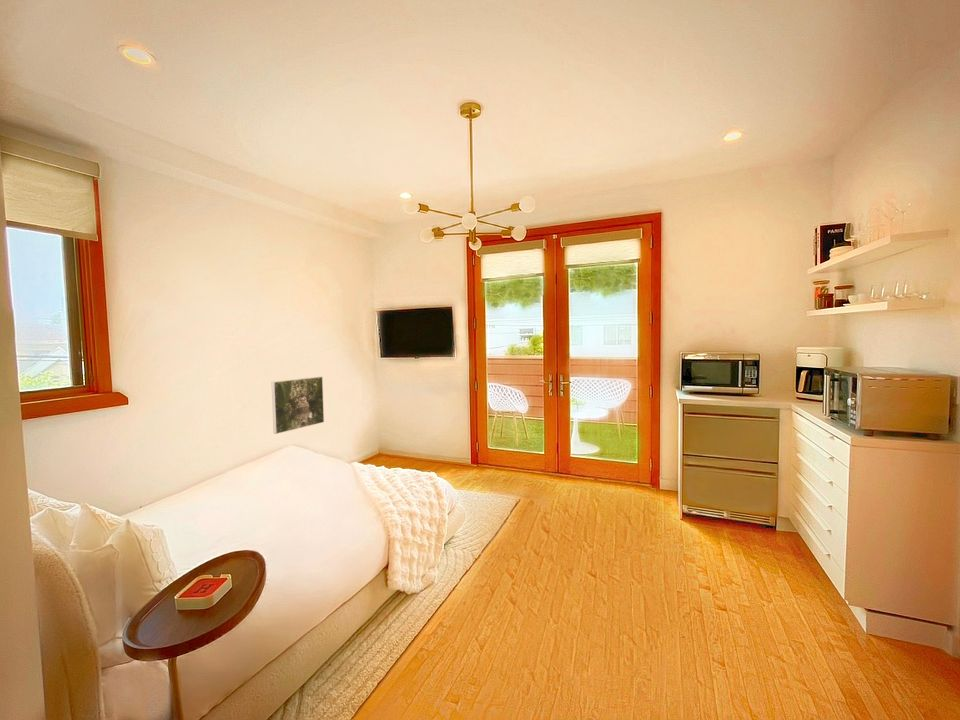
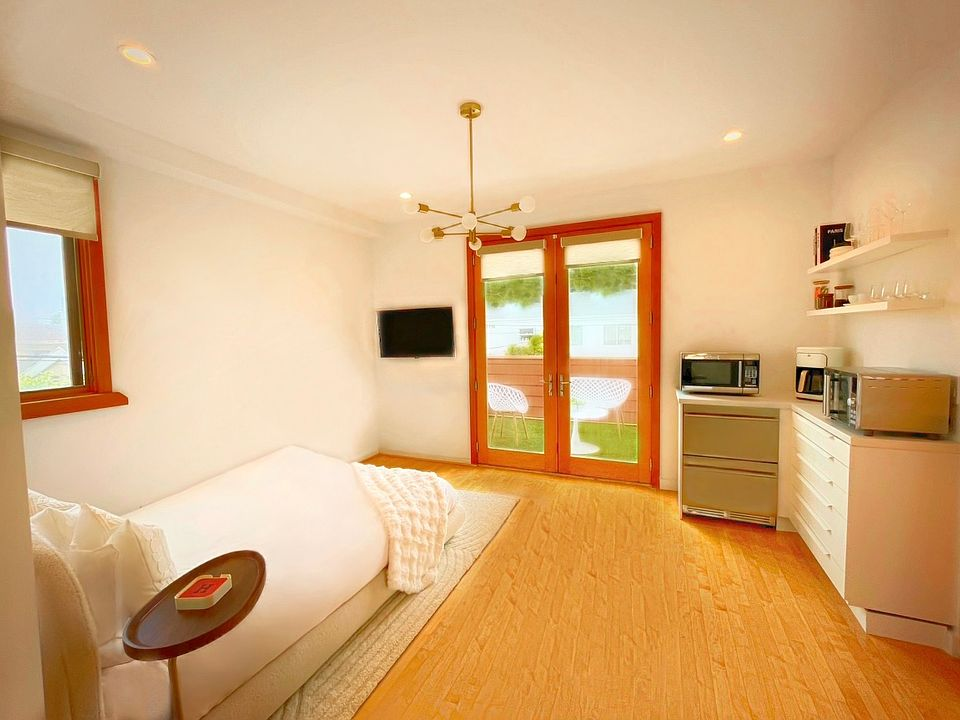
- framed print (299, 403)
